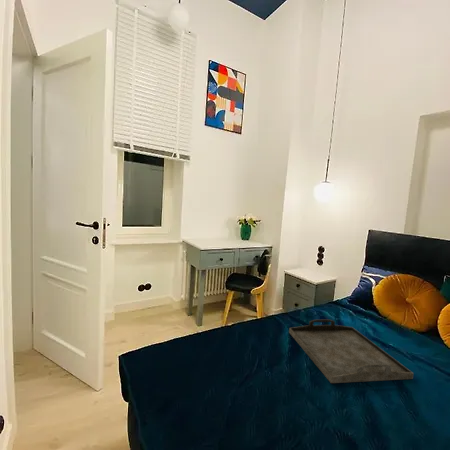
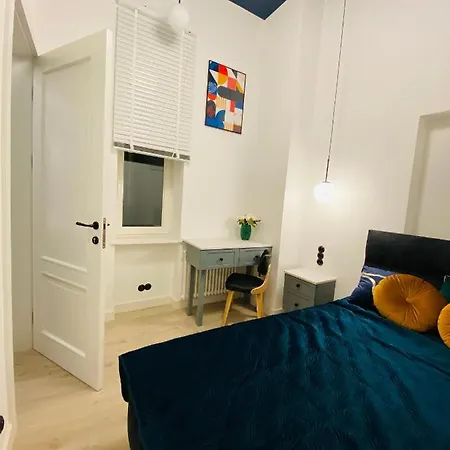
- serving tray (344, 345)
